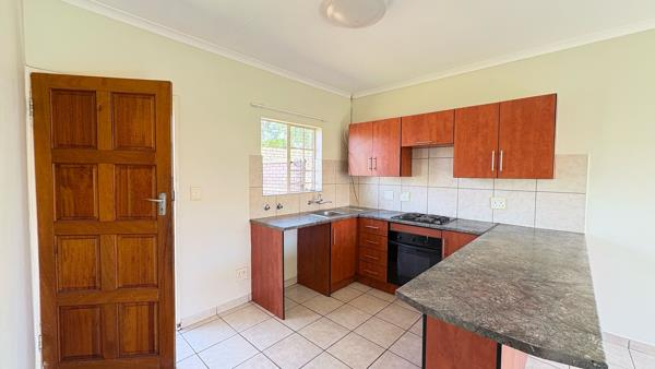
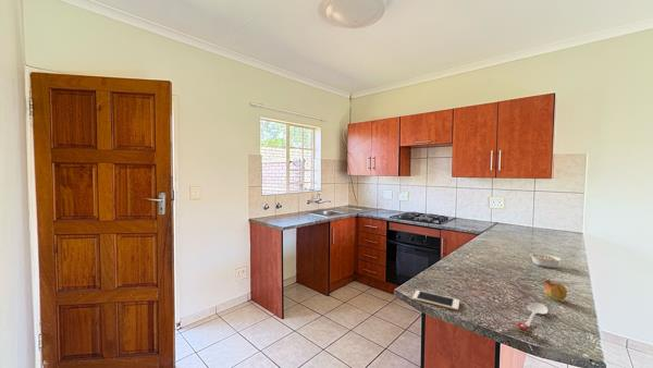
+ fruit (554, 290)
+ cell phone (435, 299)
+ legume (543, 259)
+ spoon (531, 316)
